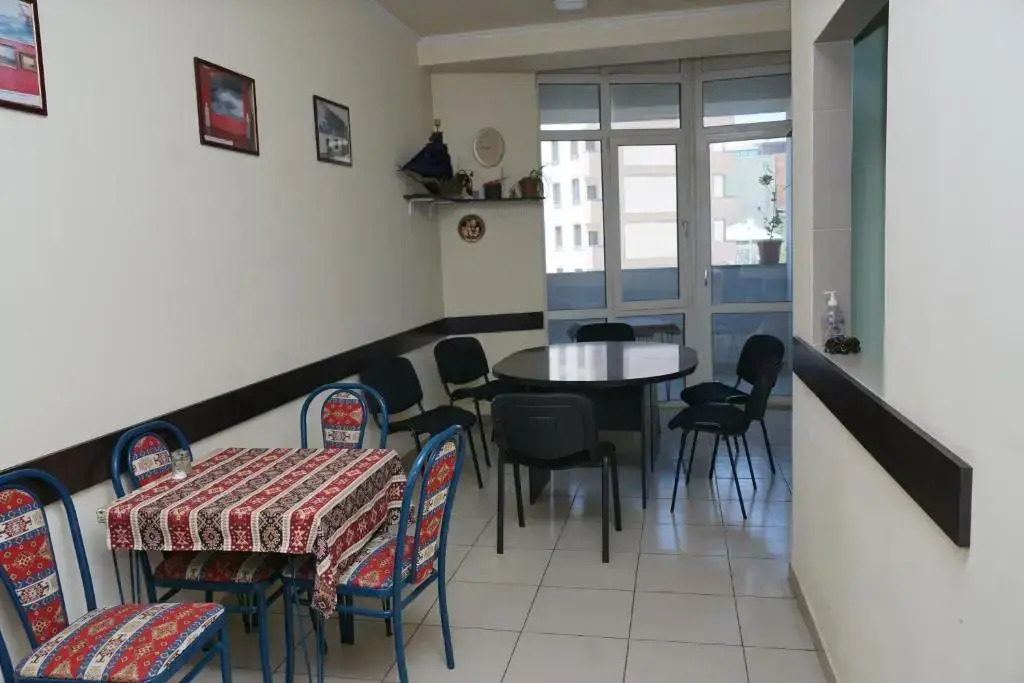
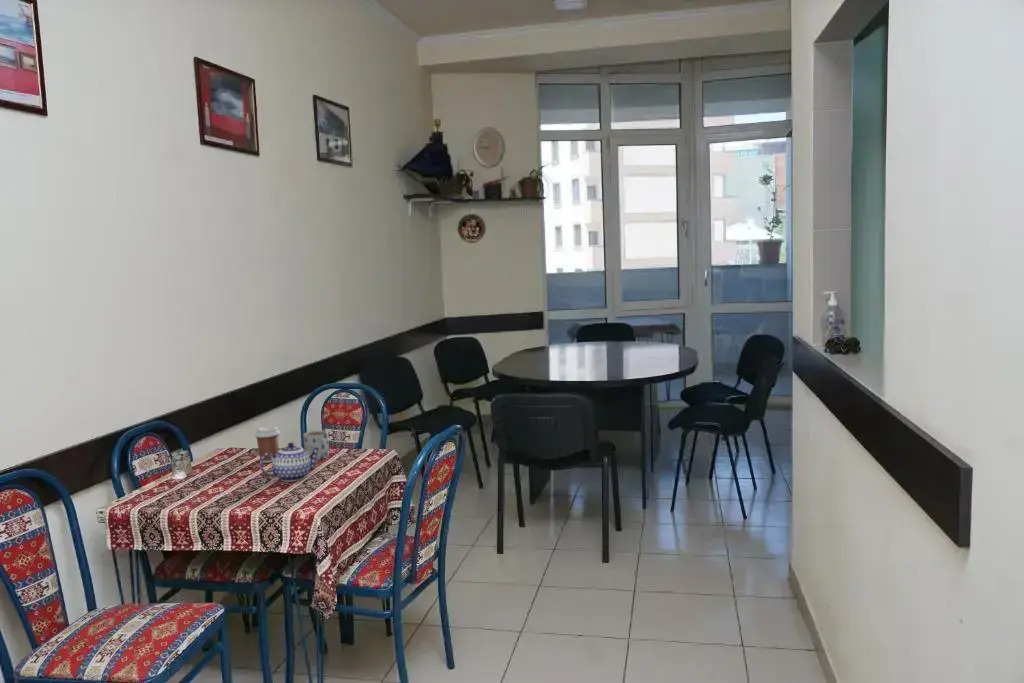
+ mug (318, 445)
+ coffee cup (268, 444)
+ teapot (291, 460)
